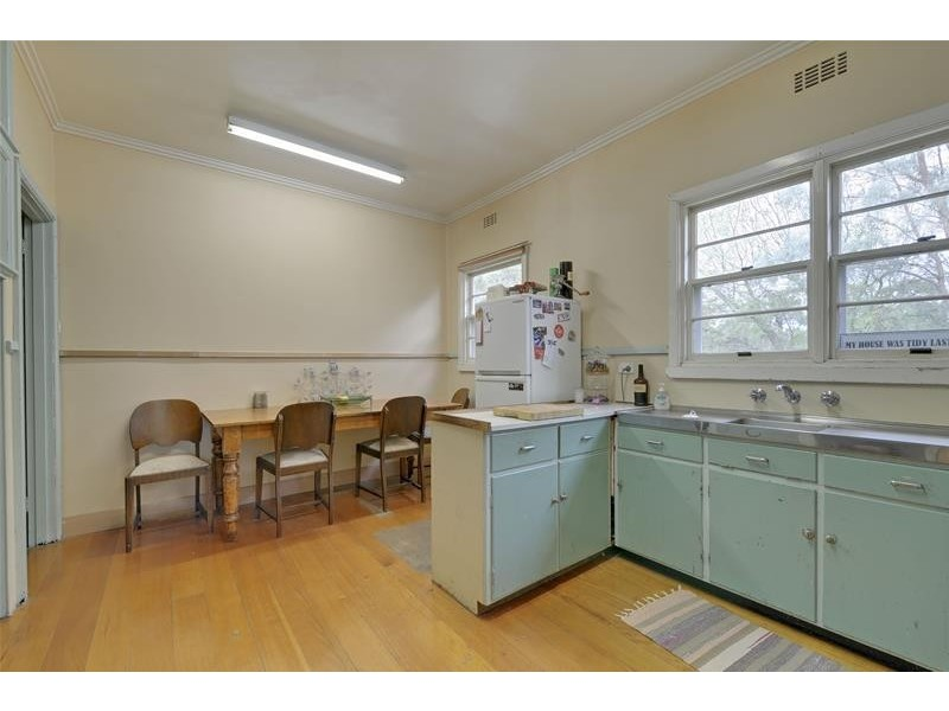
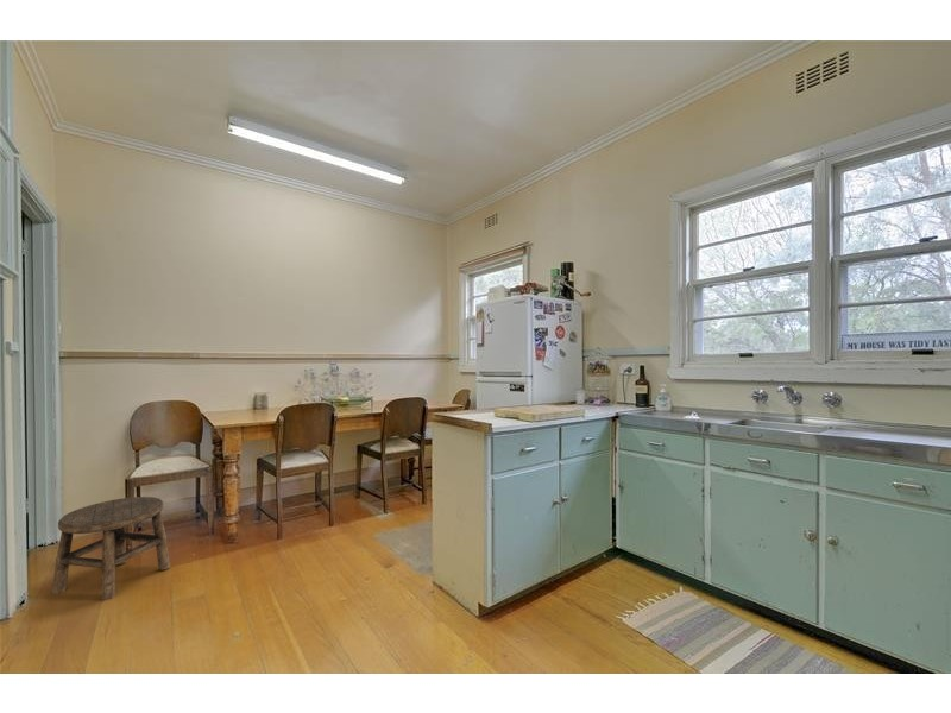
+ stool (114, 544)
